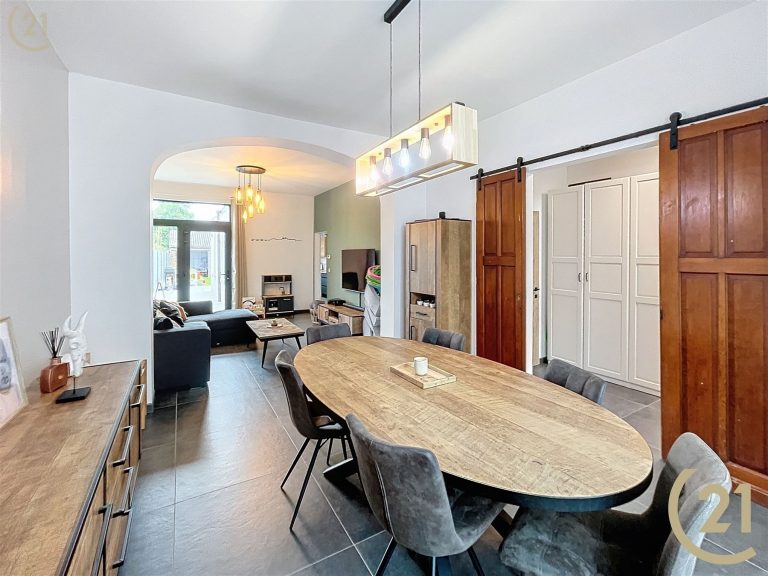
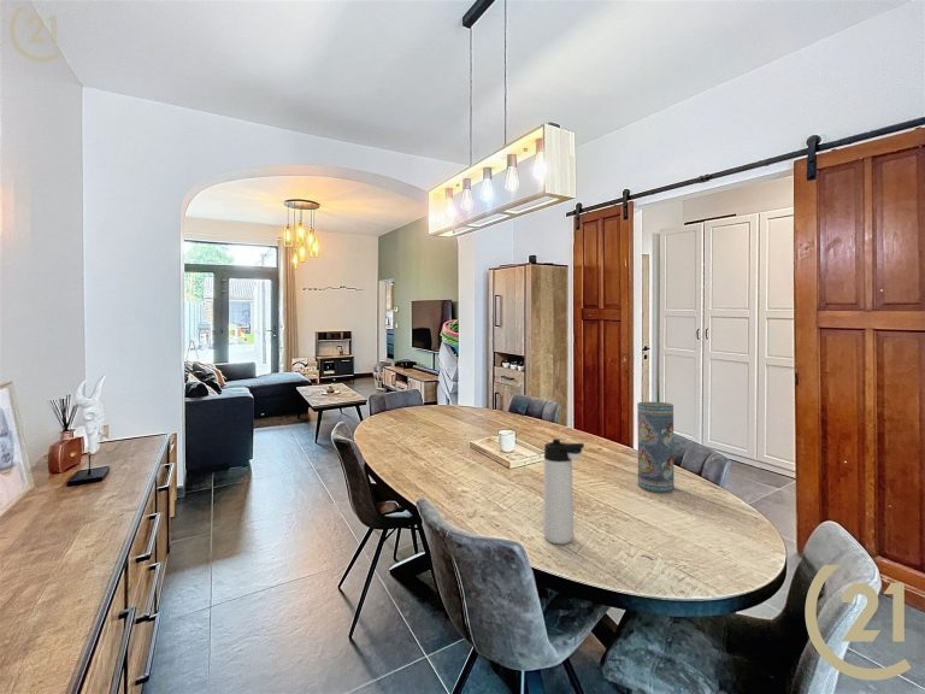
+ vase (655, 445)
+ thermos bottle (564, 490)
